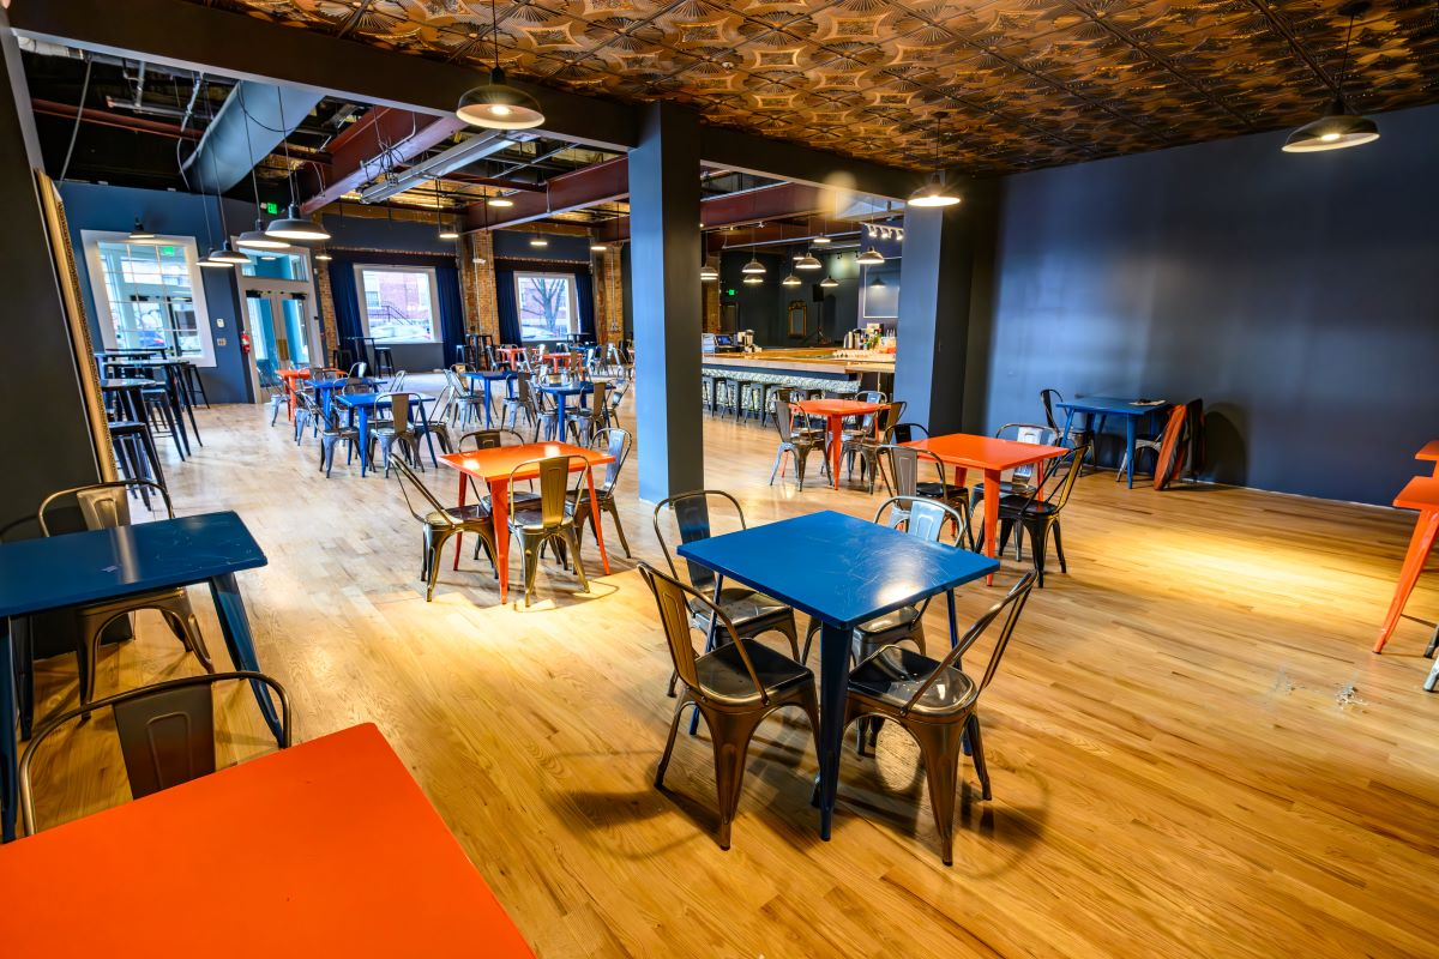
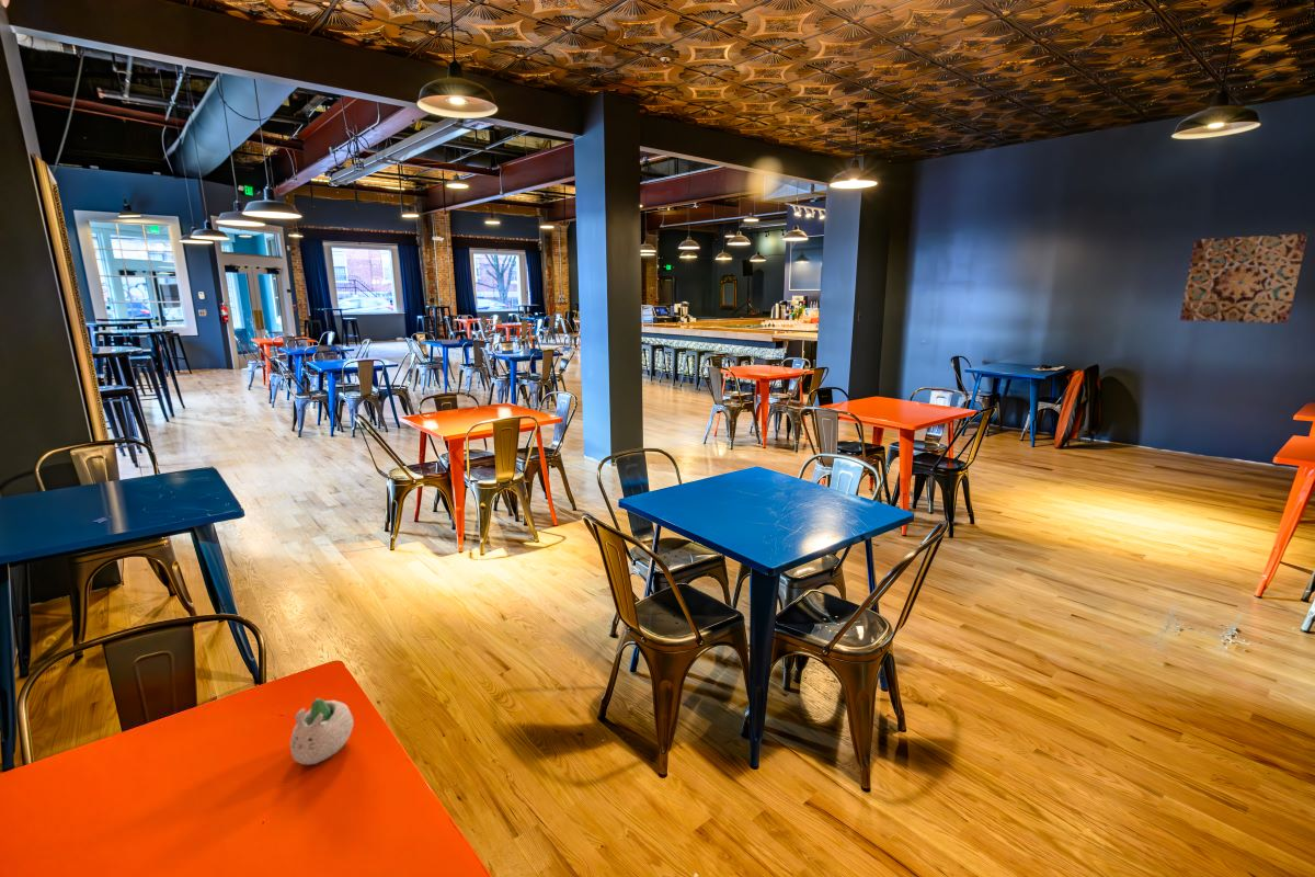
+ succulent planter (319, 725)
+ wall art (1239, 280)
